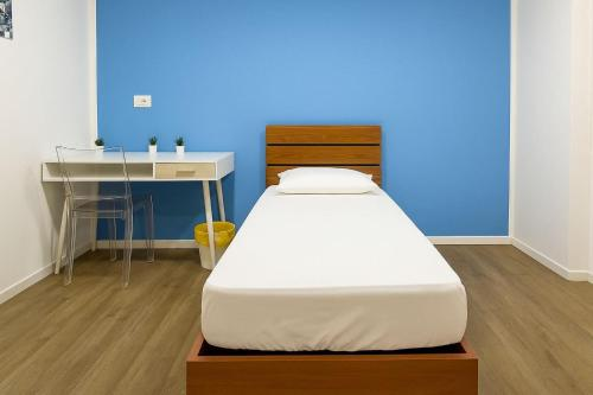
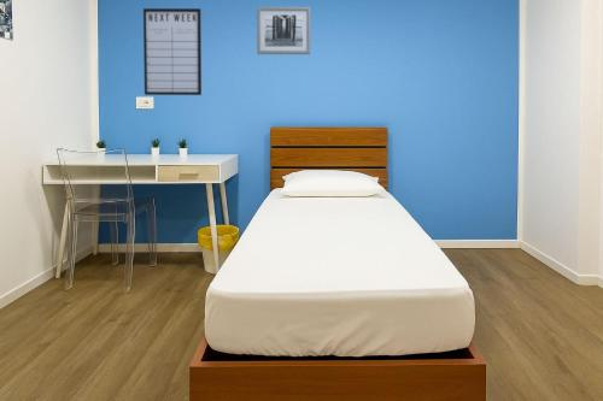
+ wall art (283, 30)
+ writing board (172, 52)
